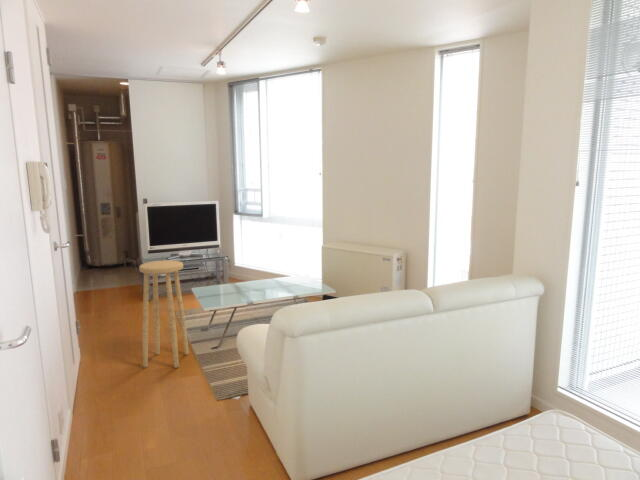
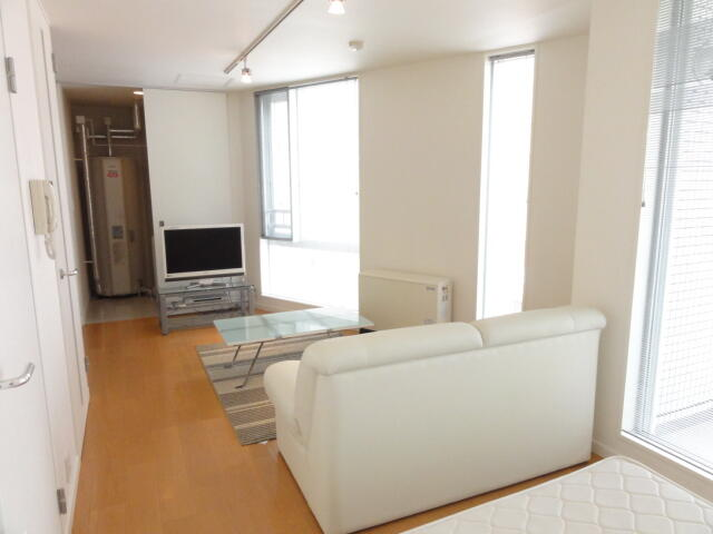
- stool (169, 313)
